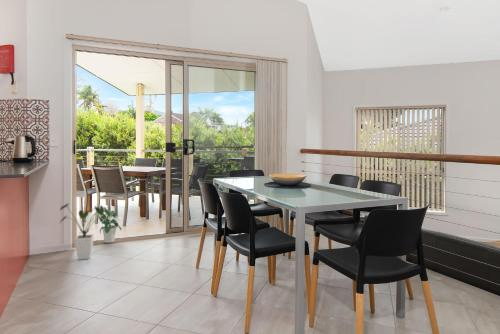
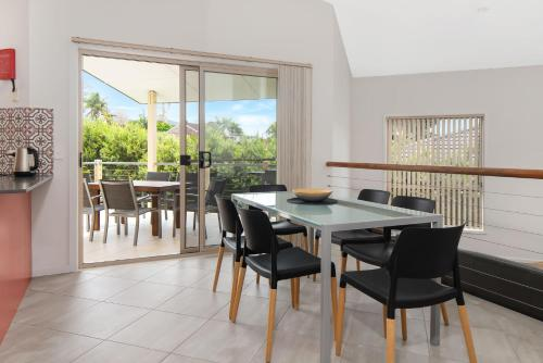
- house plant (84, 231)
- potted plant (108, 225)
